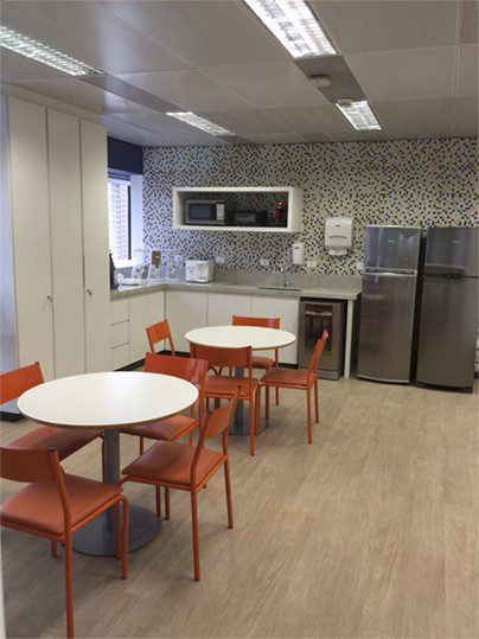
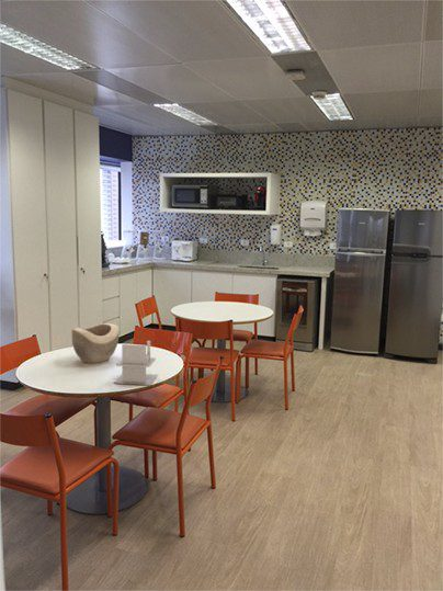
+ decorative bowl (95, 342)
+ napkin holder (136, 361)
